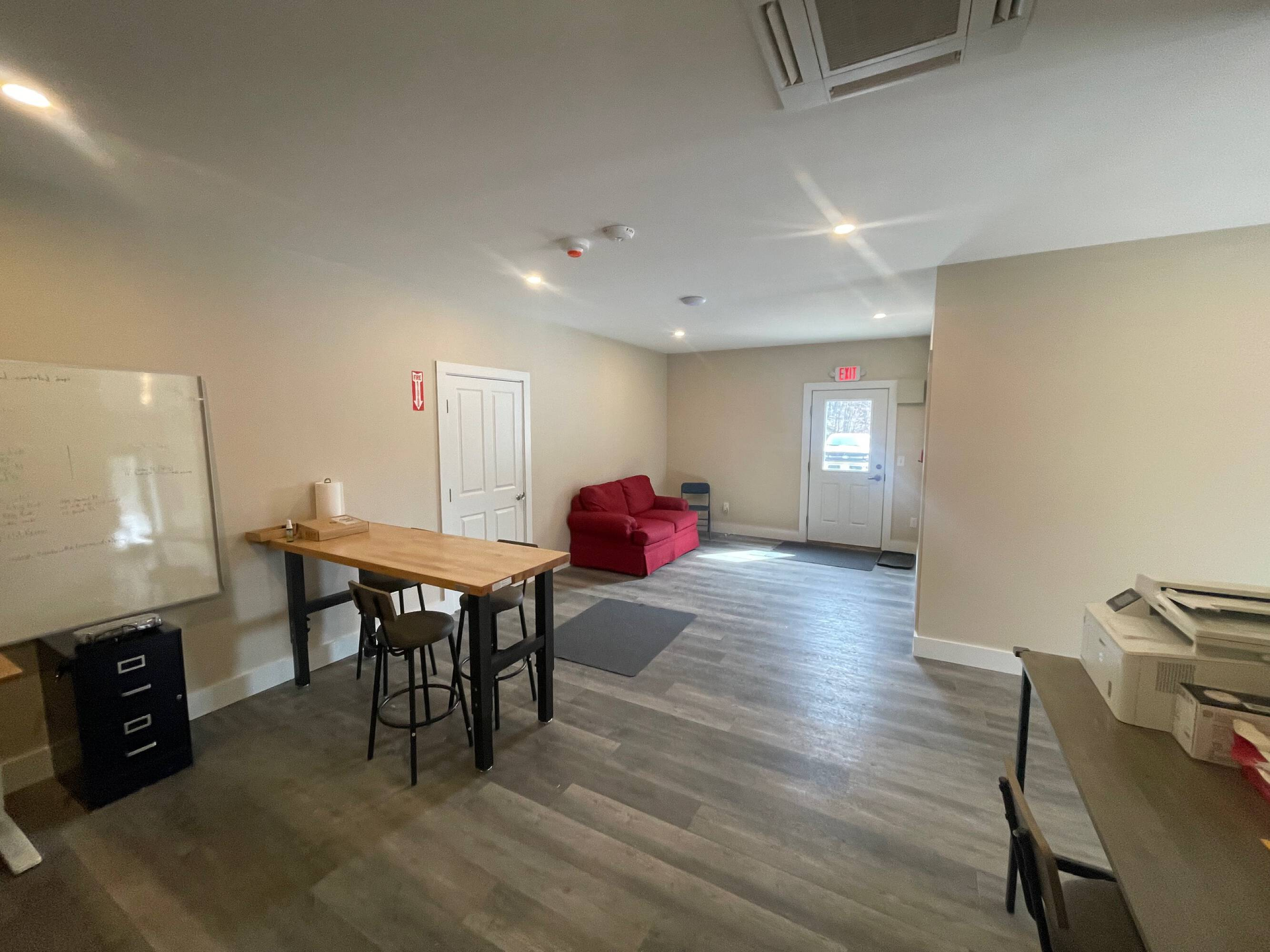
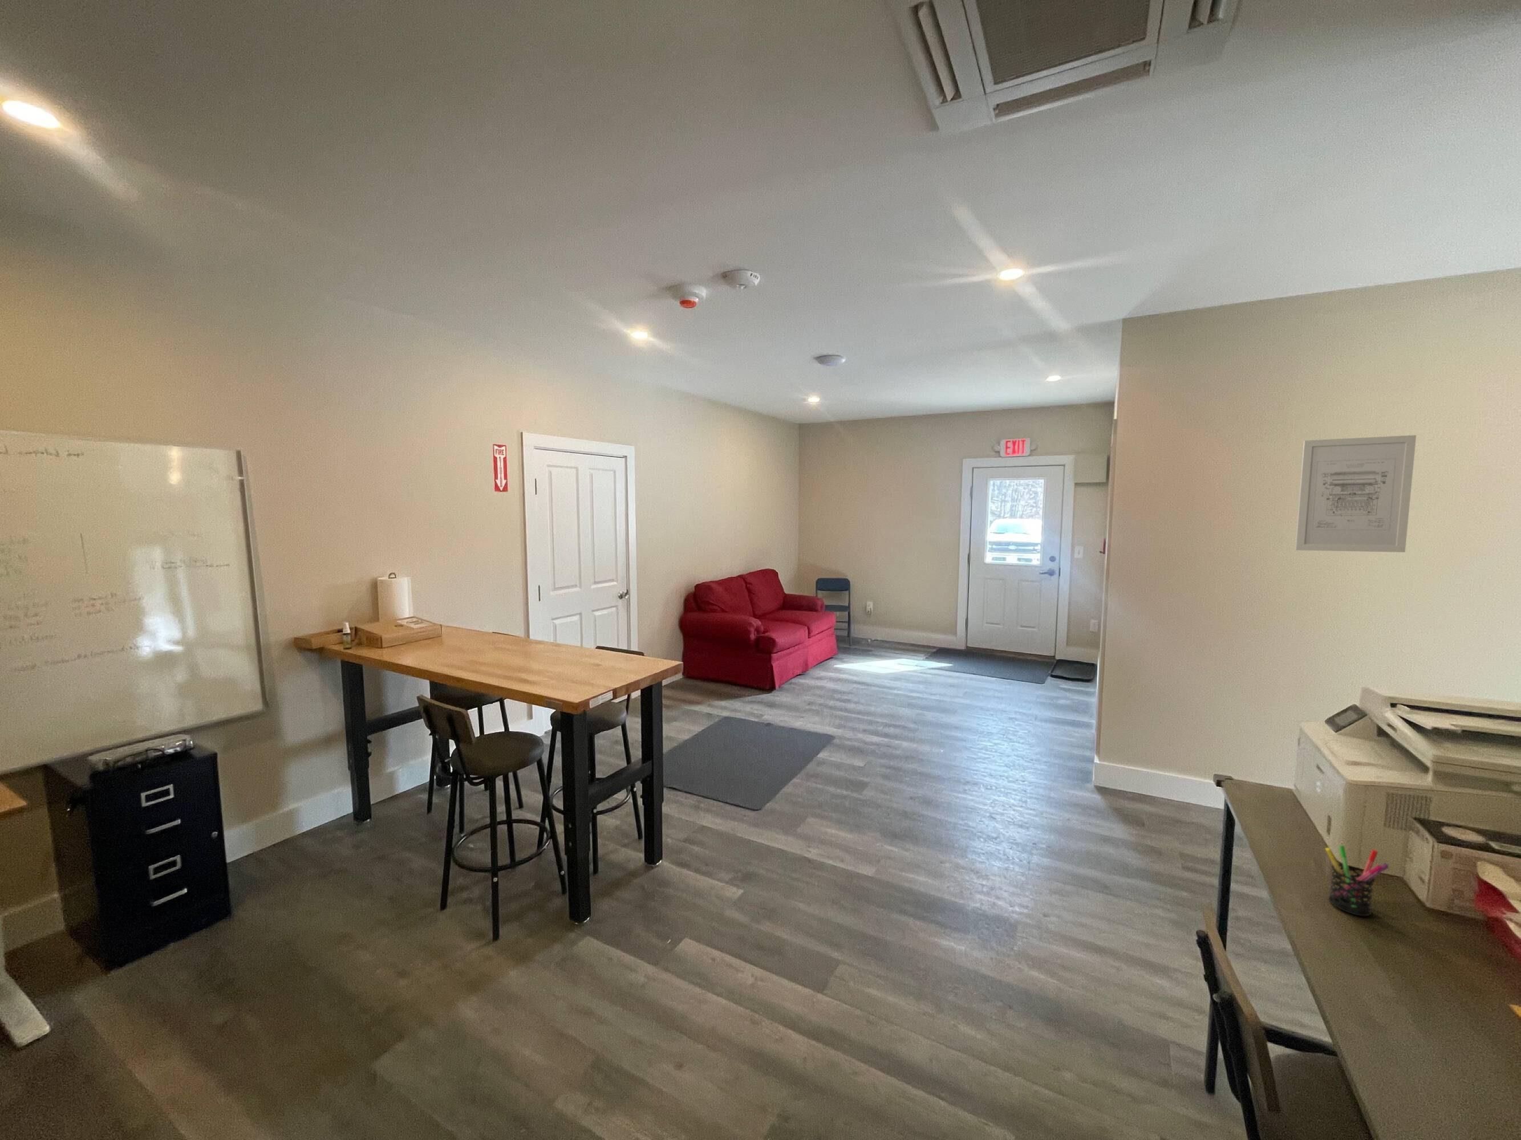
+ wall art (1353, 495)
+ pen holder (1352, 875)
